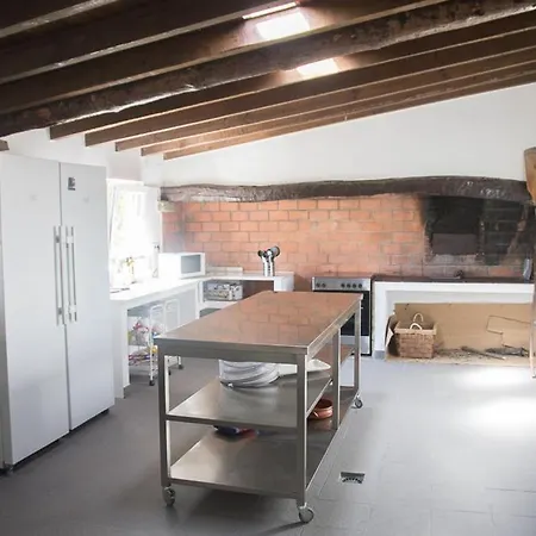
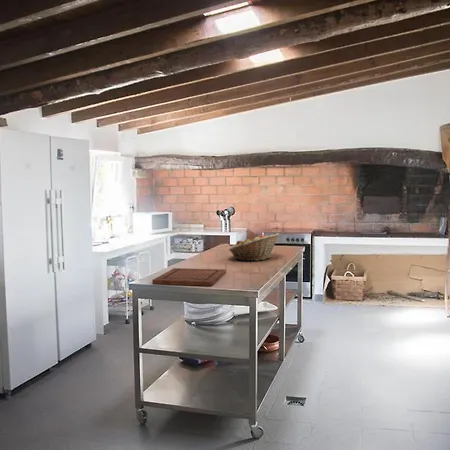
+ fruit basket (254, 245)
+ cutting board (191, 276)
